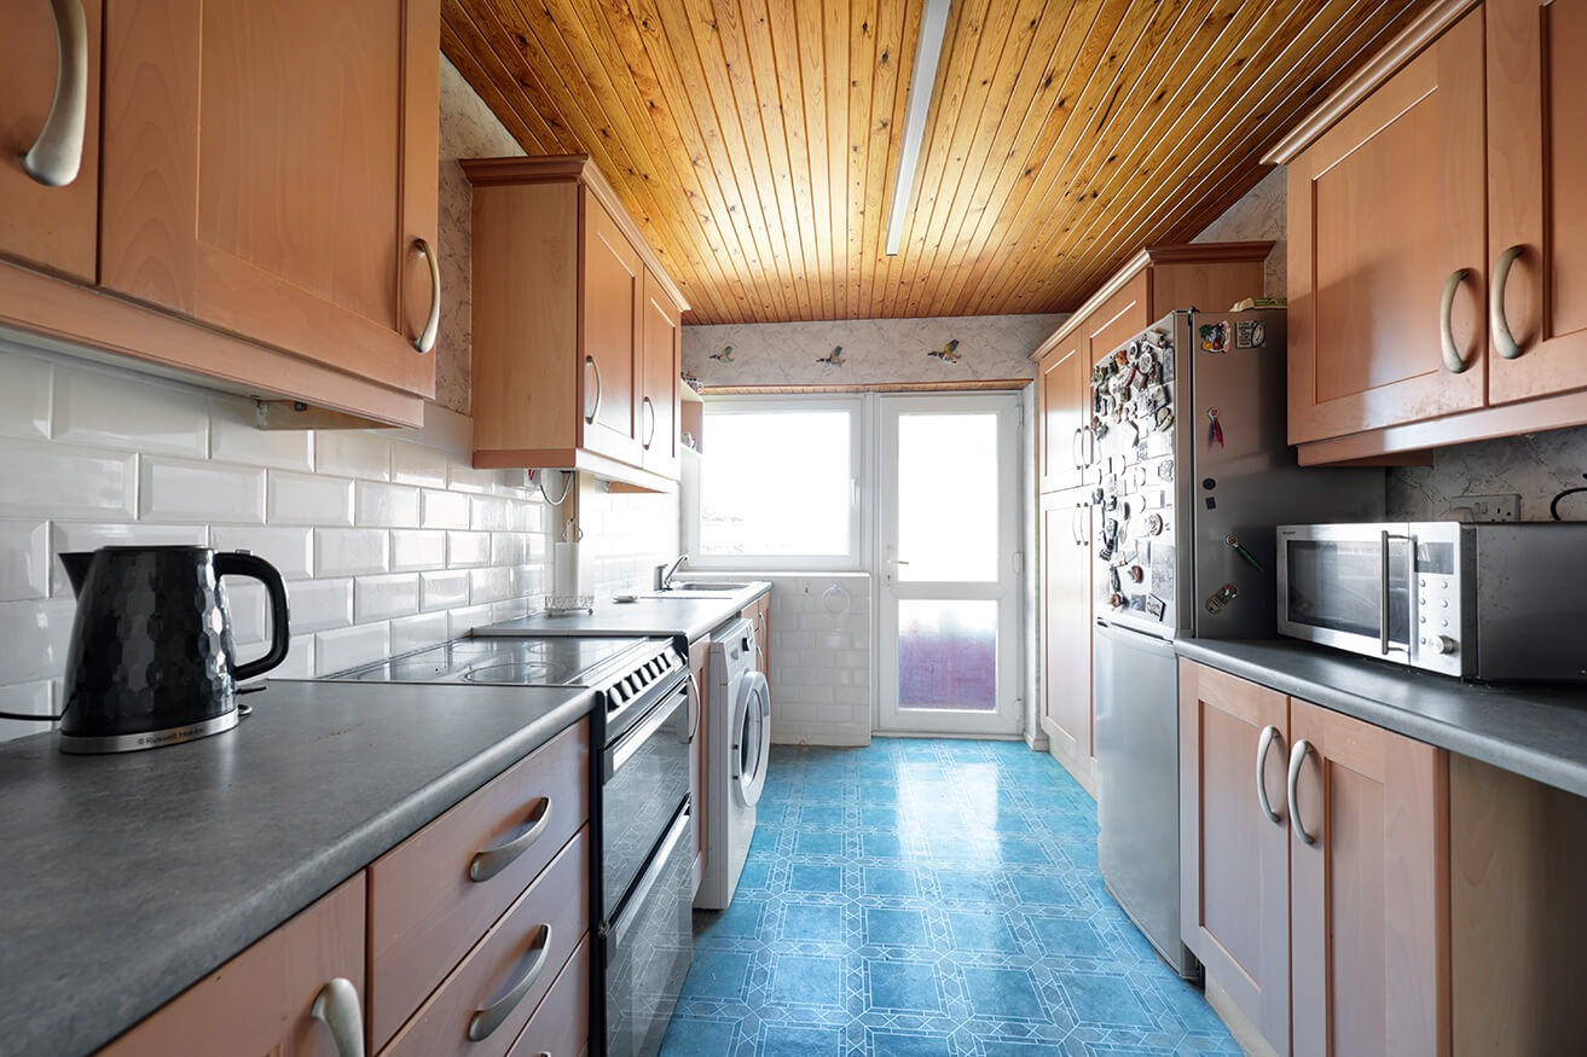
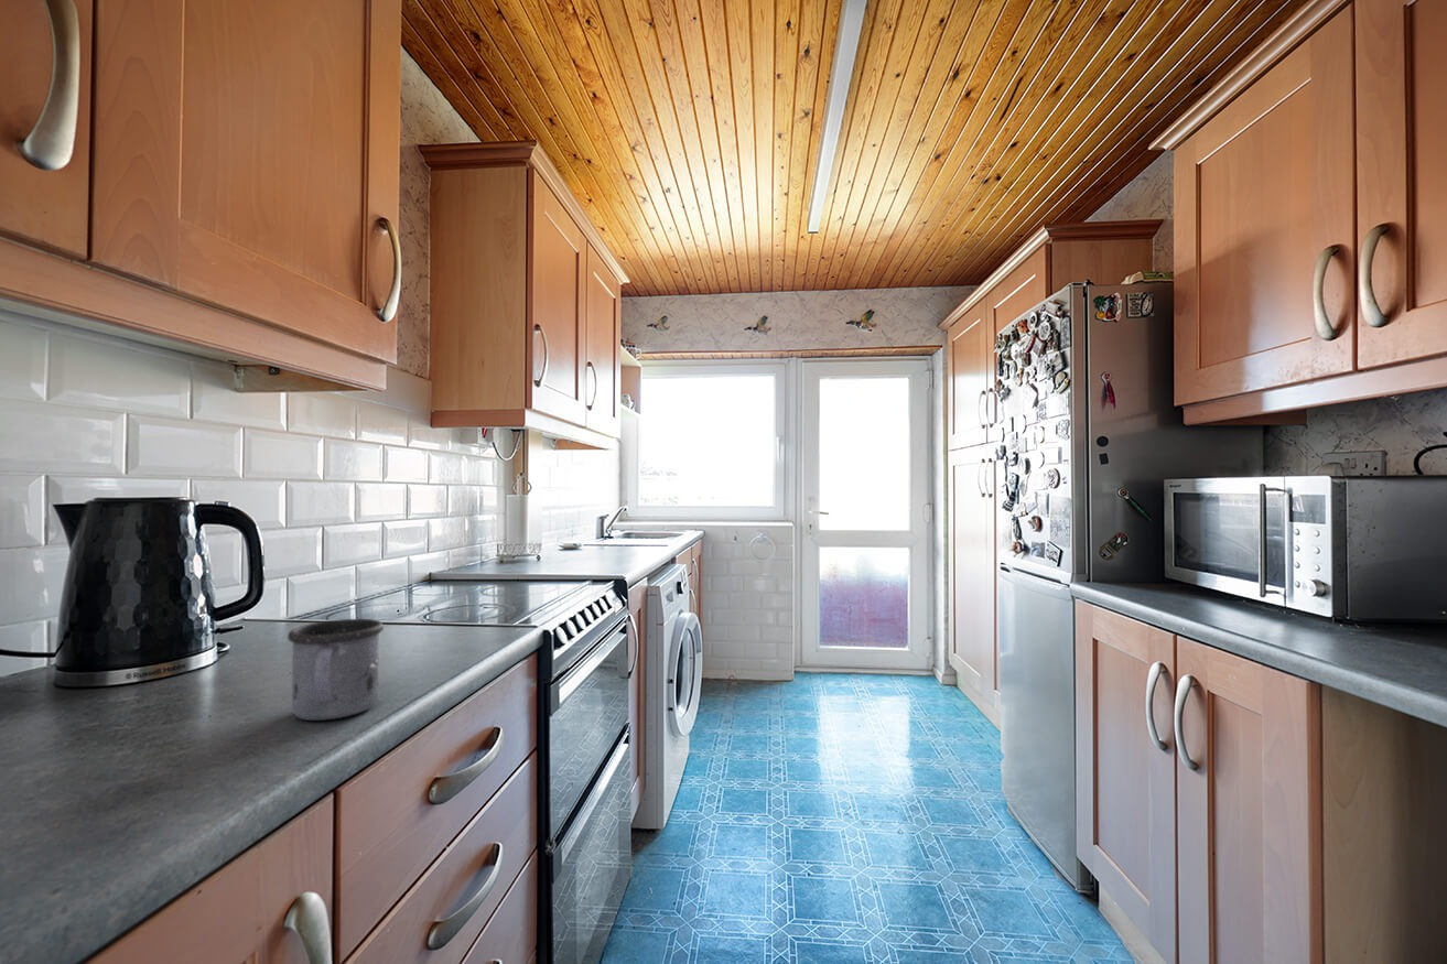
+ mug (334, 671)
